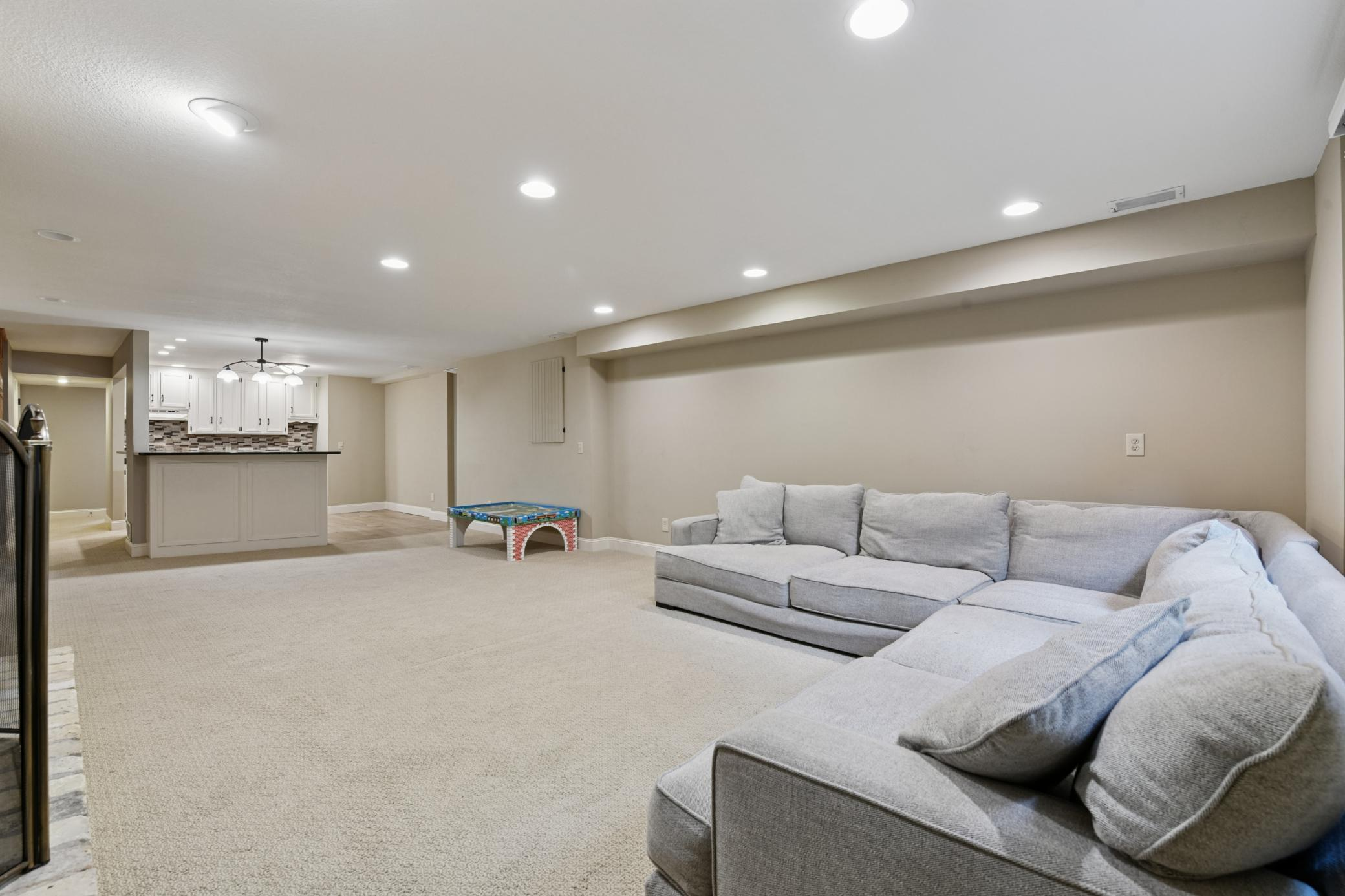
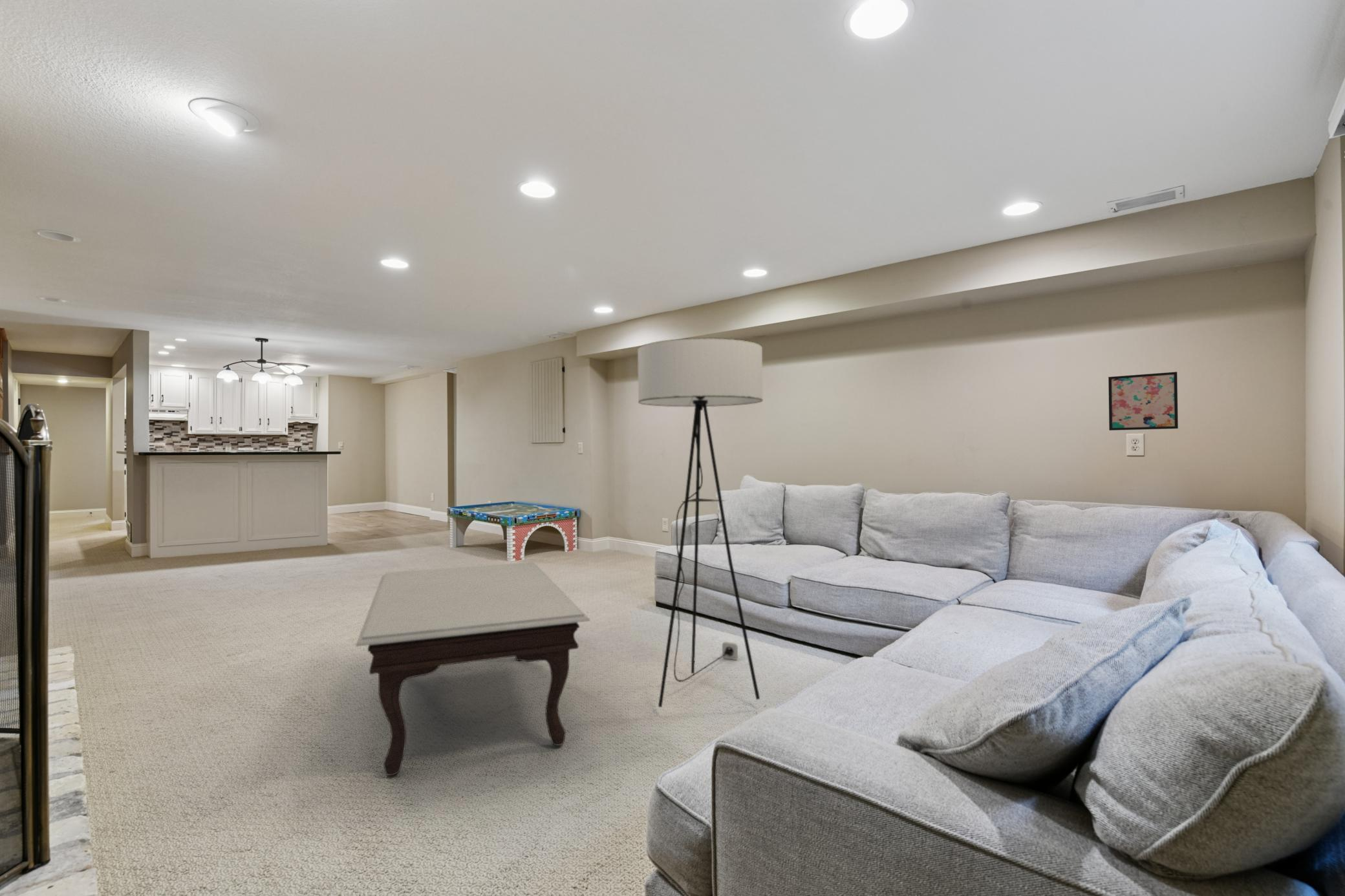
+ floor lamp (722, 521)
+ coffee table (469, 647)
+ wall art (1142, 401)
